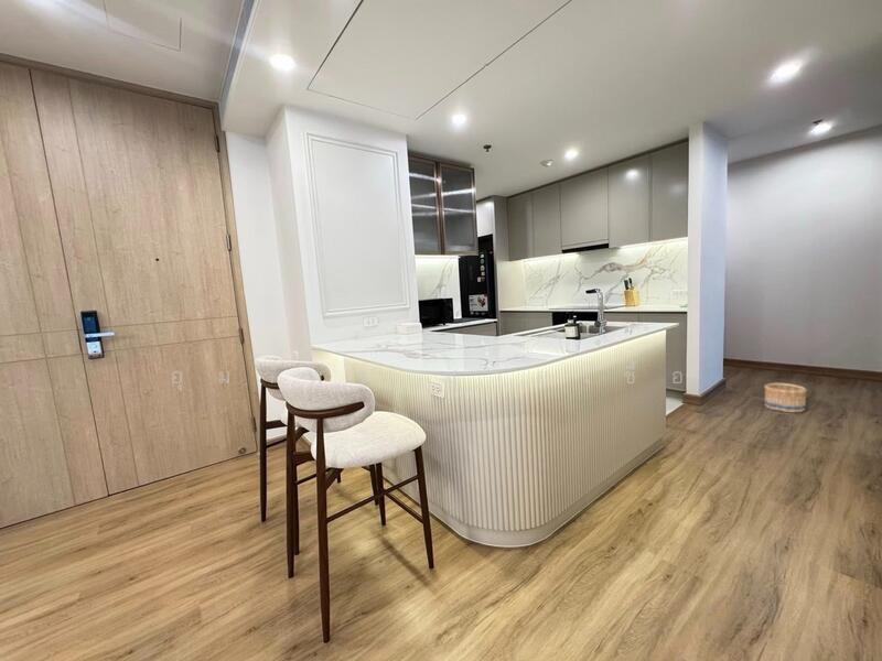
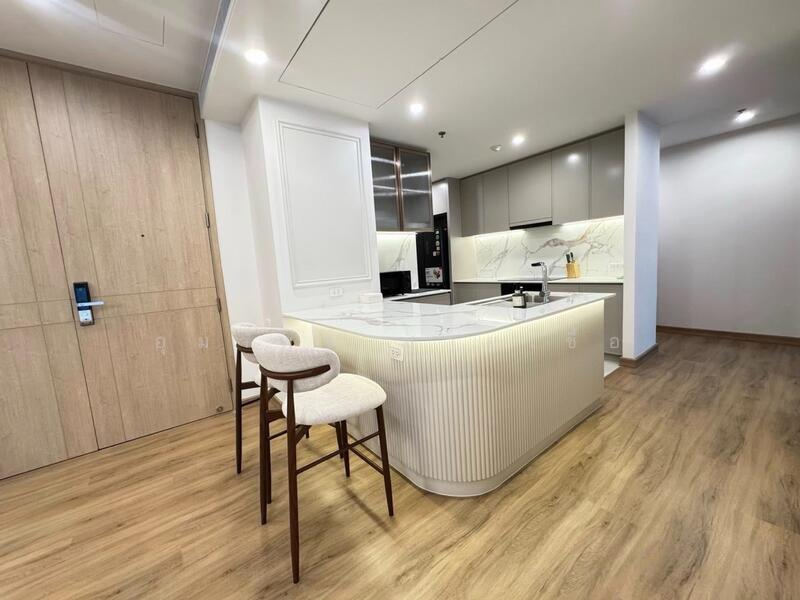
- basket (784, 397)
